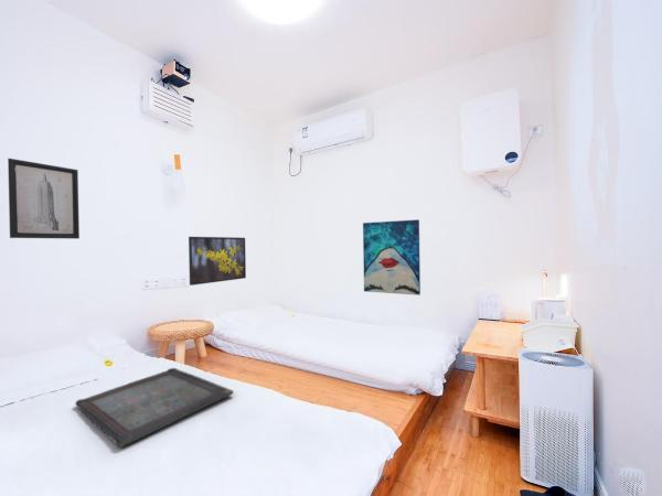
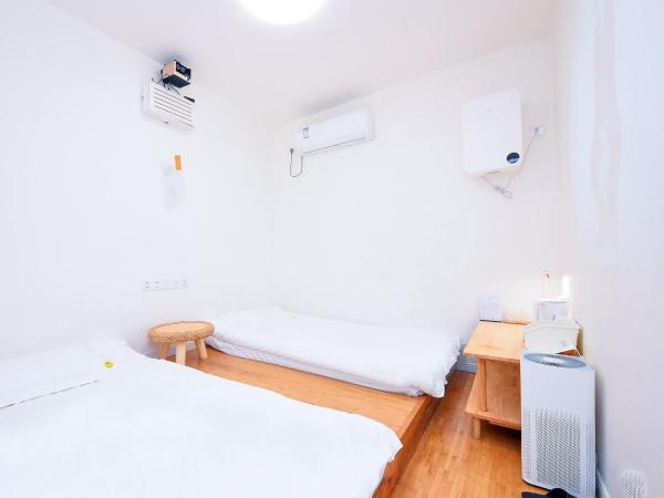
- wall art (389, 257)
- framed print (220, 259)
- wall art (45, 201)
- serving tray (156, 397)
